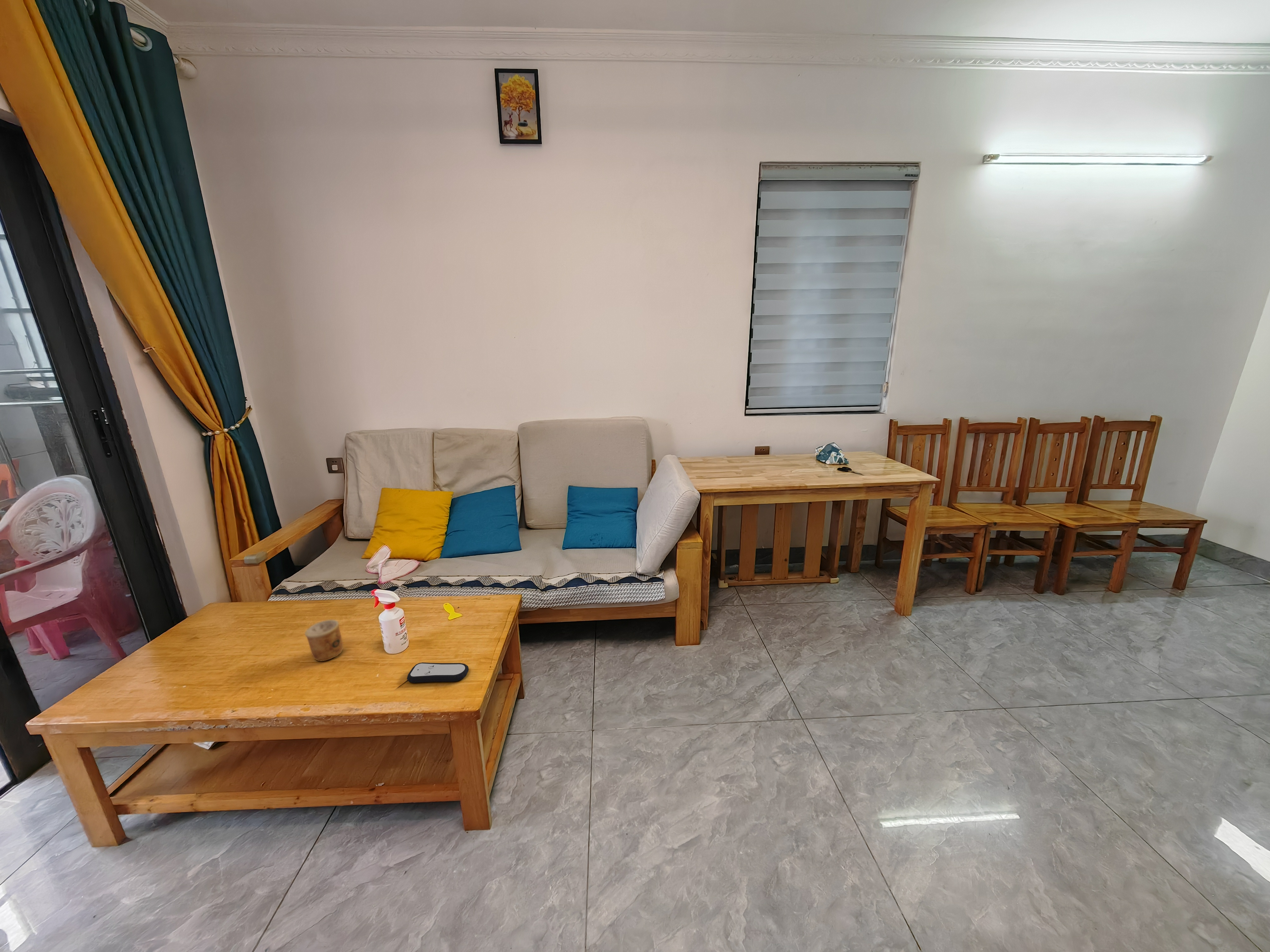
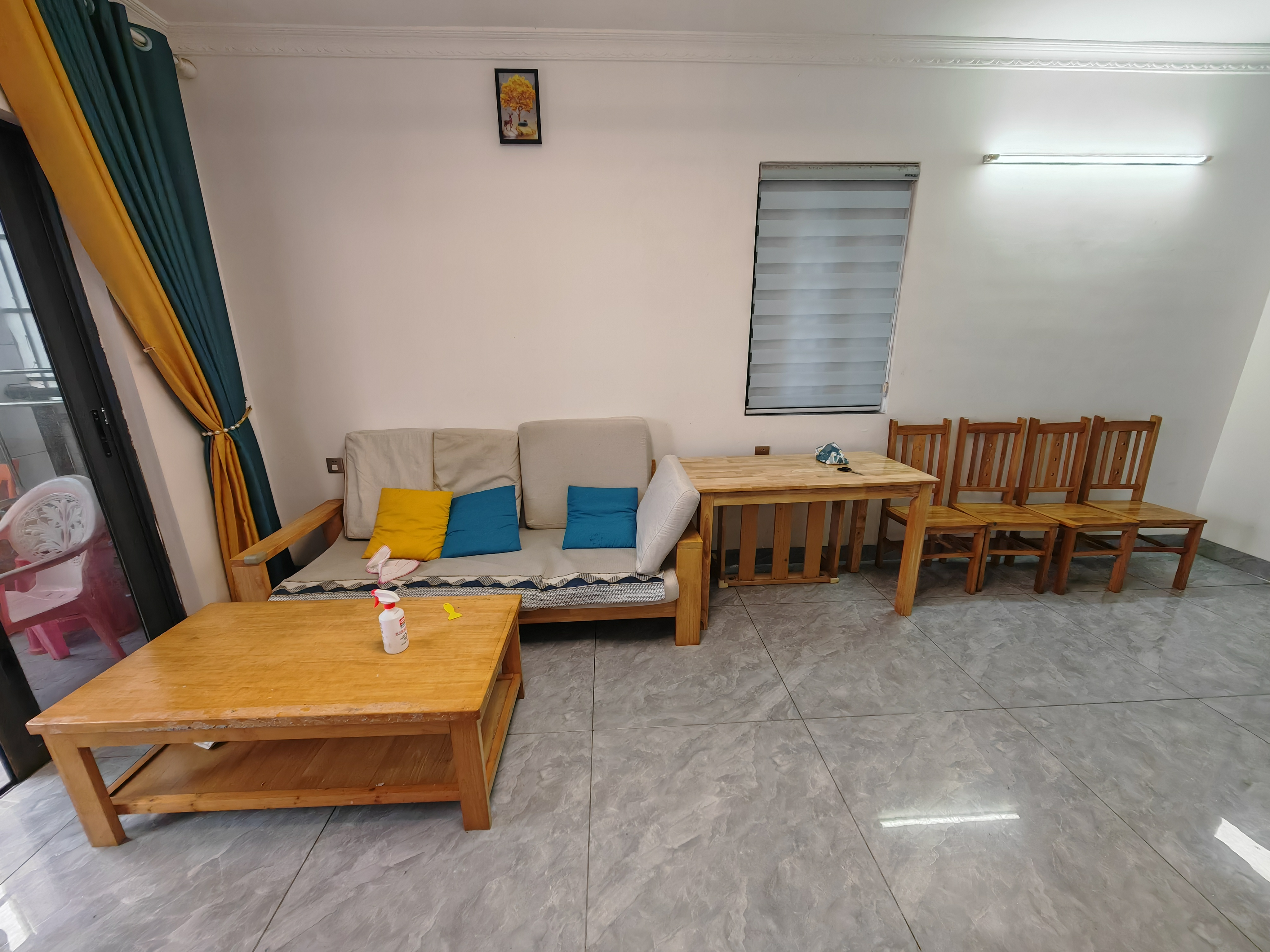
- cup (325, 641)
- remote control (438, 672)
